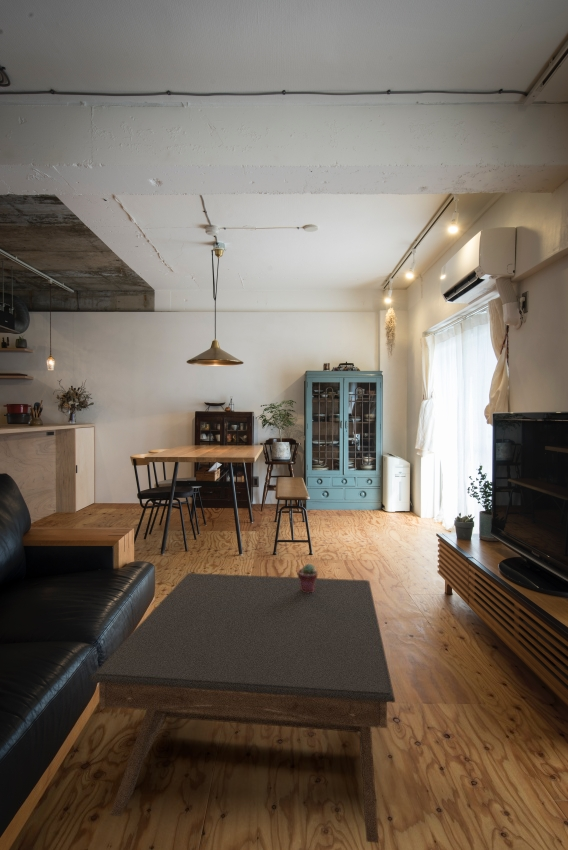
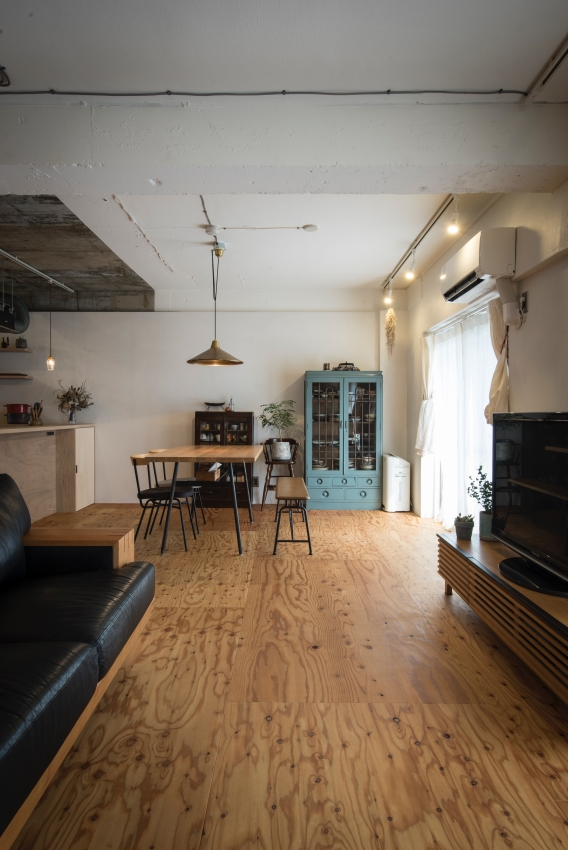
- potted succulent (307, 576)
- coffee table (261, 674)
